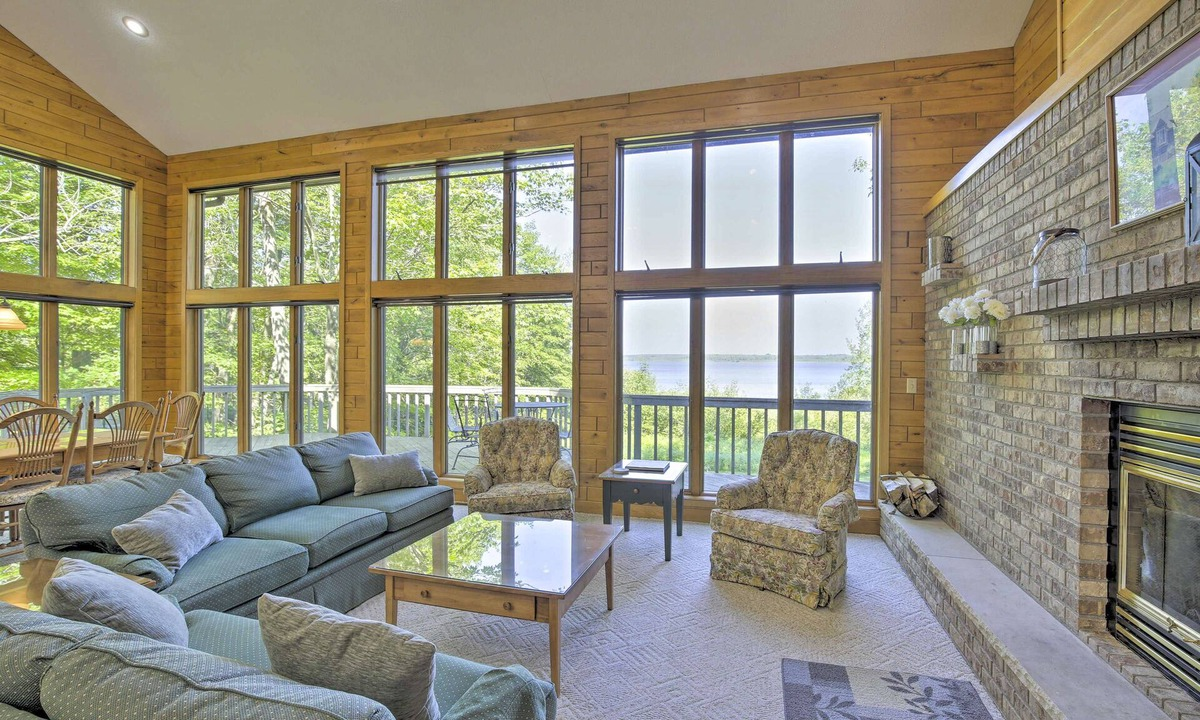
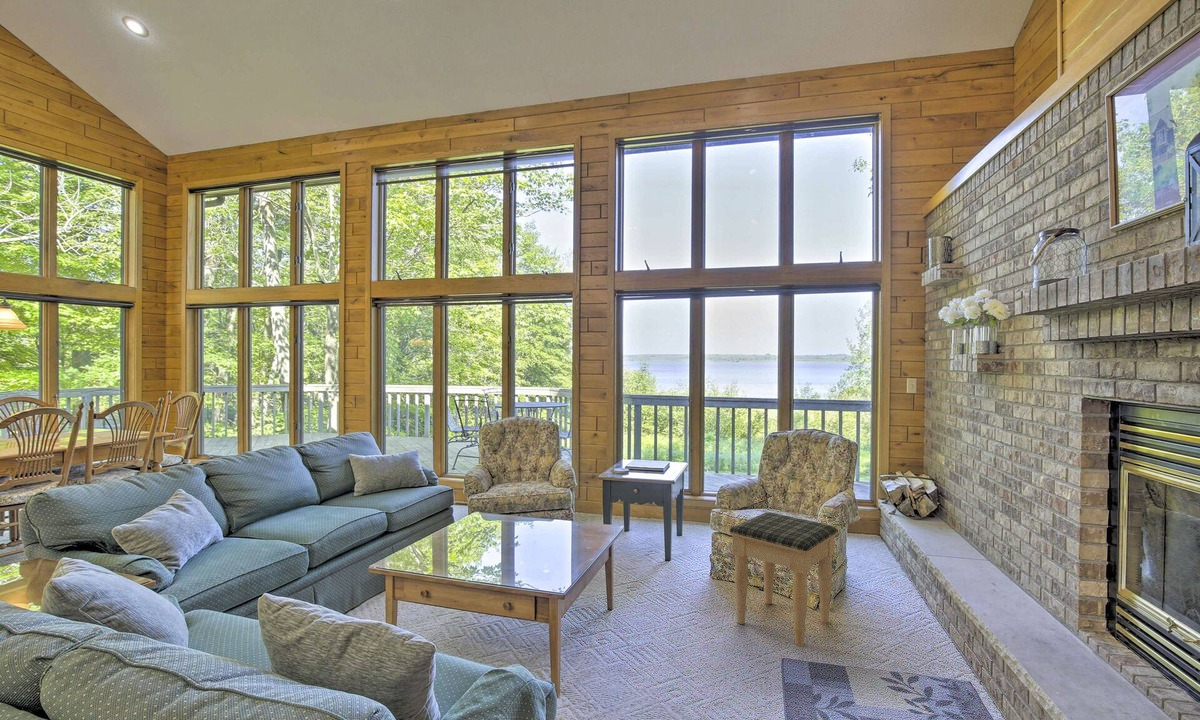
+ footstool (785, 566)
